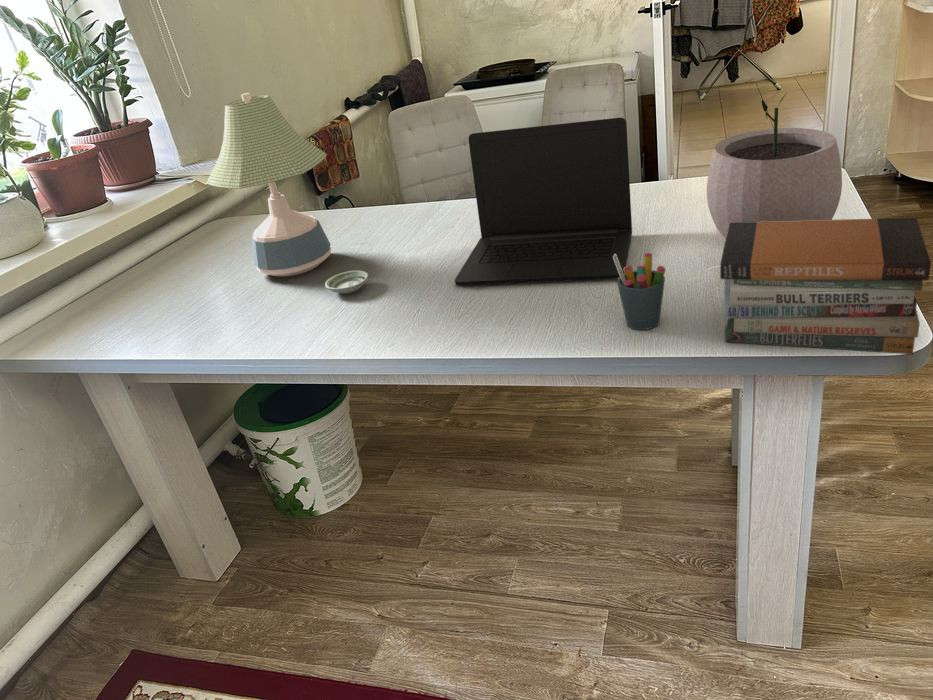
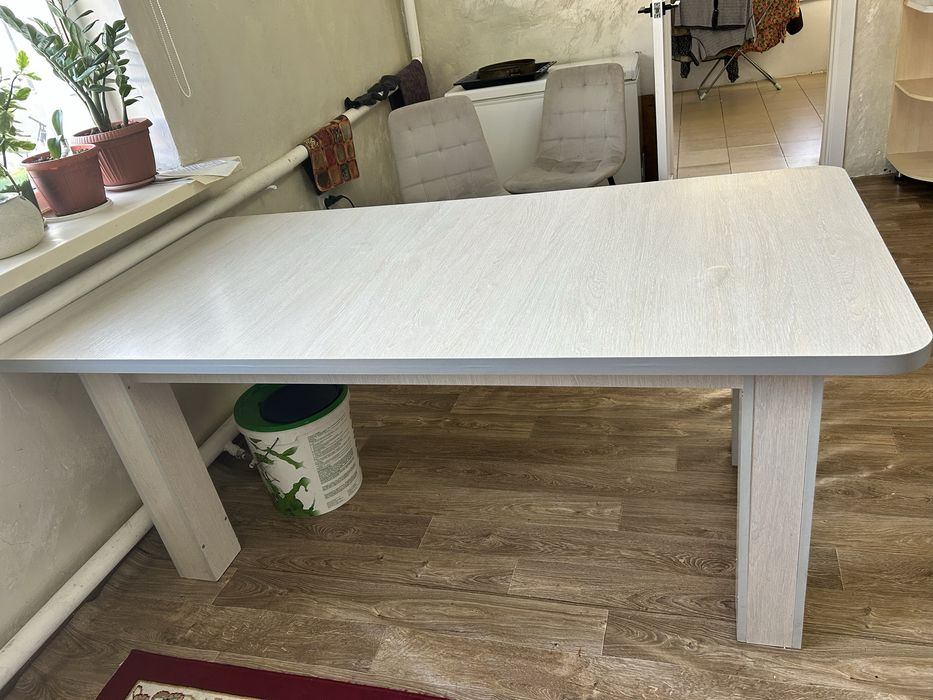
- laptop (540, 202)
- pen holder (641, 289)
- saucer (347, 284)
- plant pot (772, 173)
- book stack (816, 283)
- desk lamp (272, 184)
